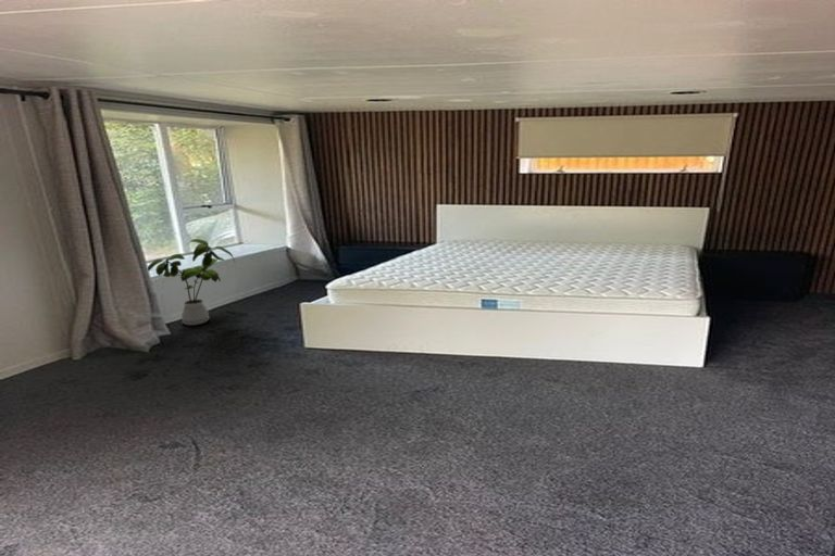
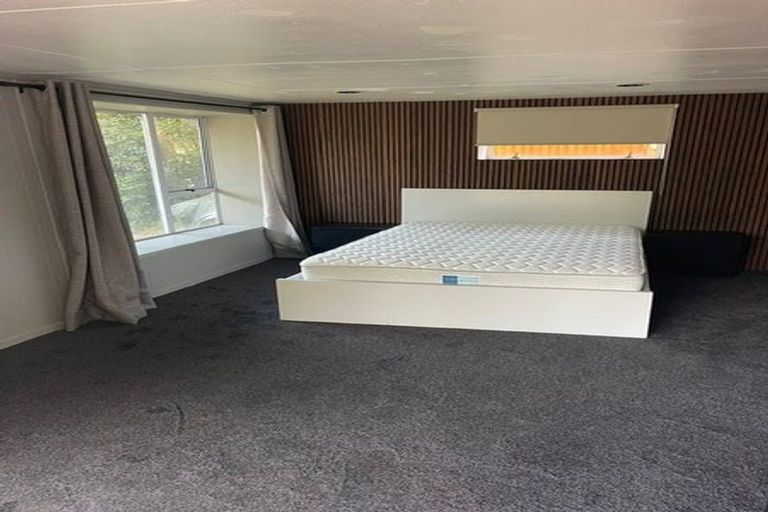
- house plant (202, 279)
